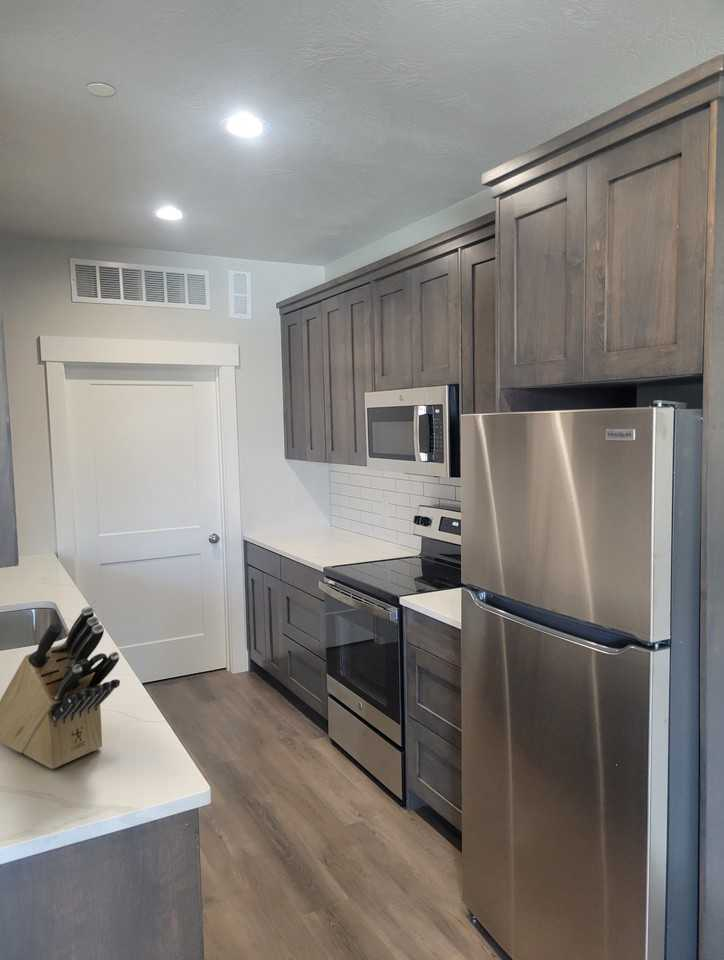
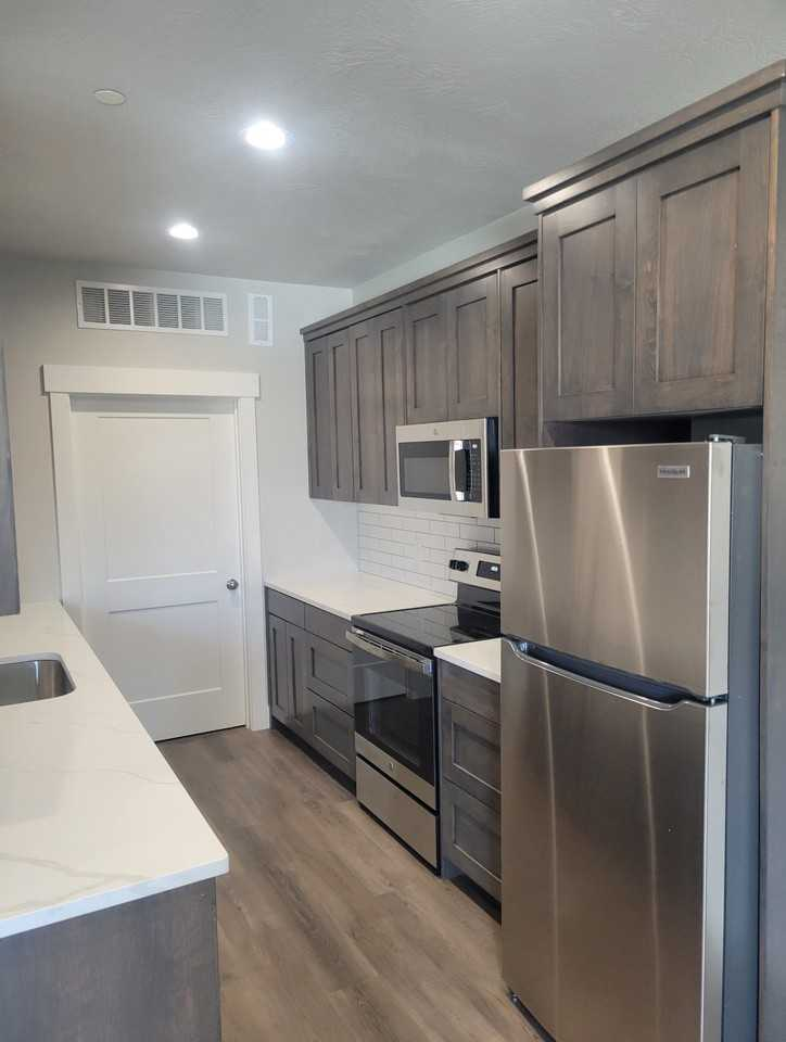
- knife block (51, 676)
